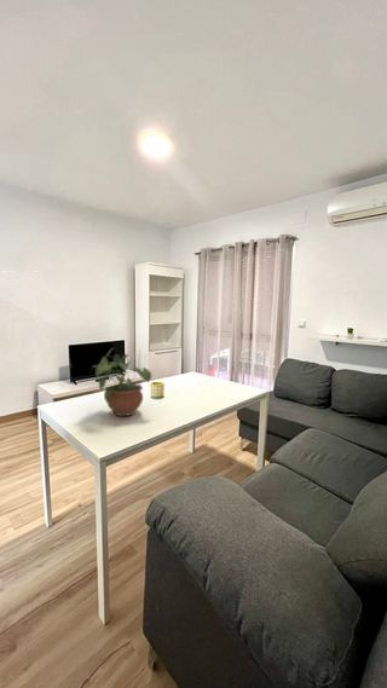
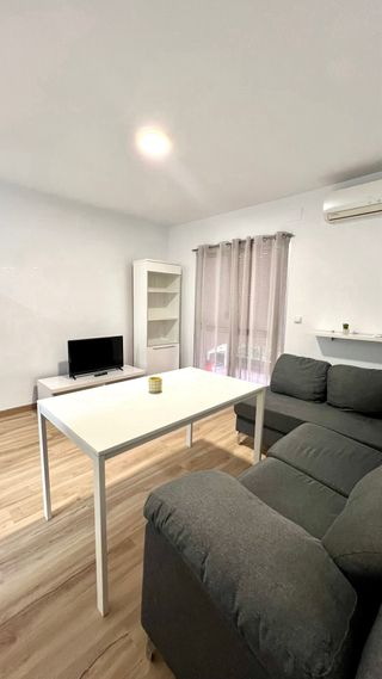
- potted plant (119, 380)
